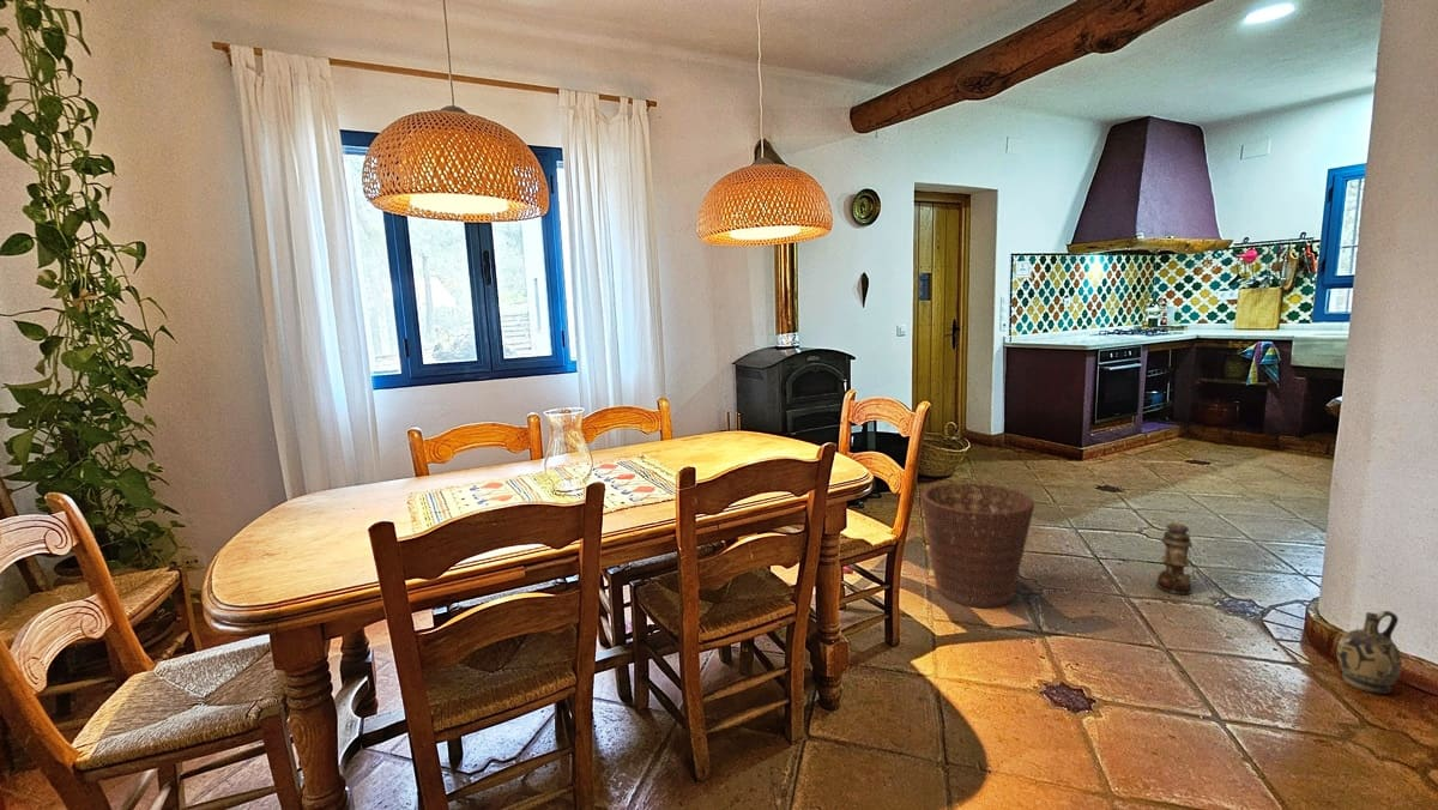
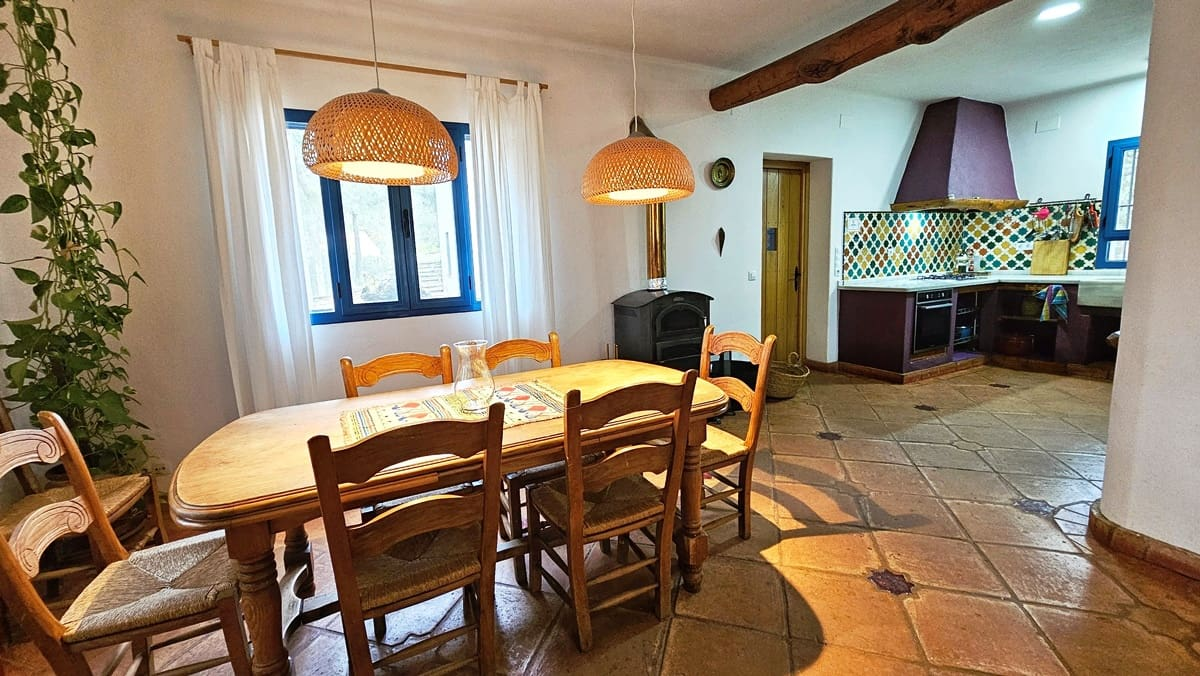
- lantern (1176, 556)
- ceramic jug (1370, 647)
- basket (974, 544)
